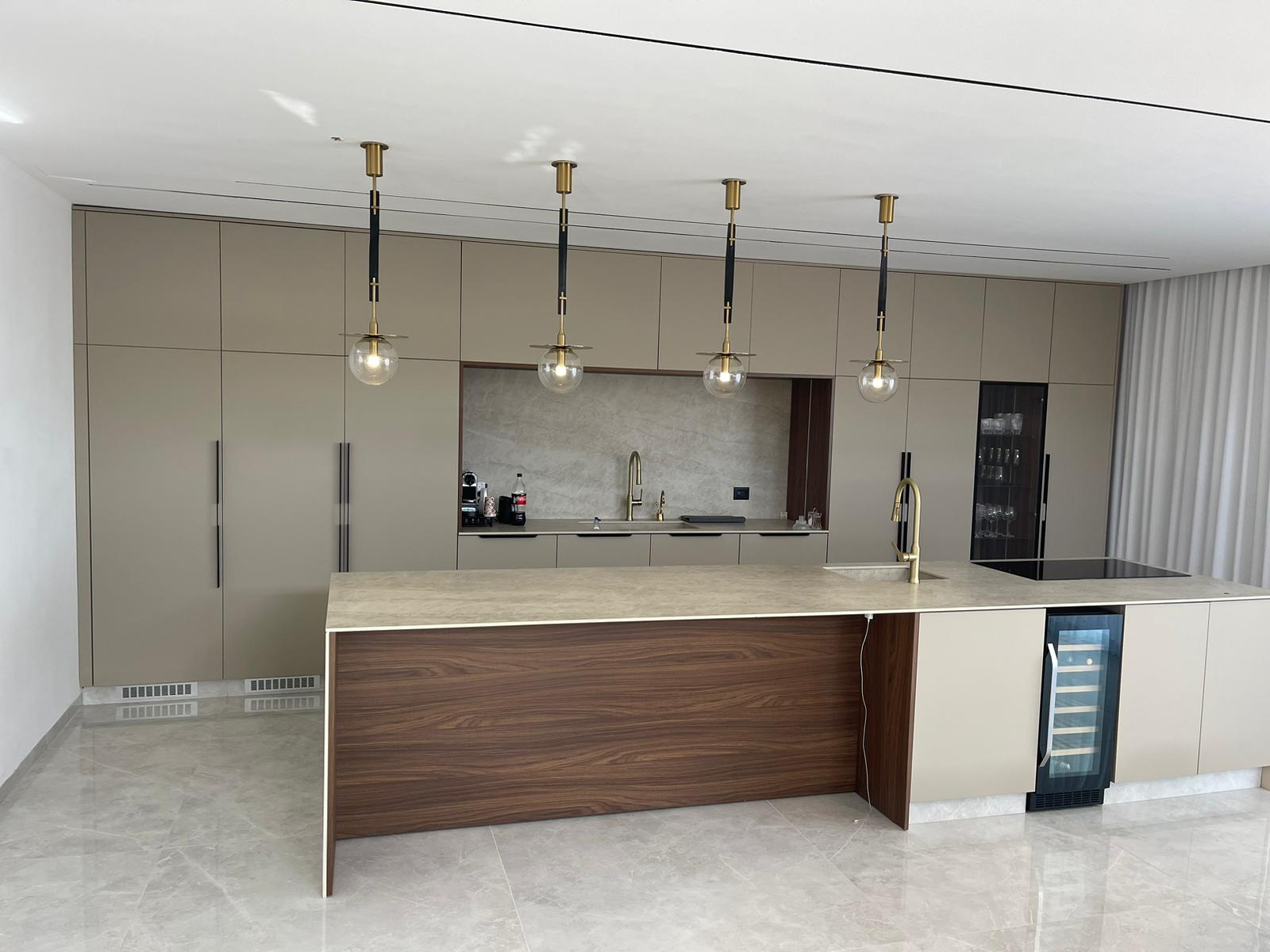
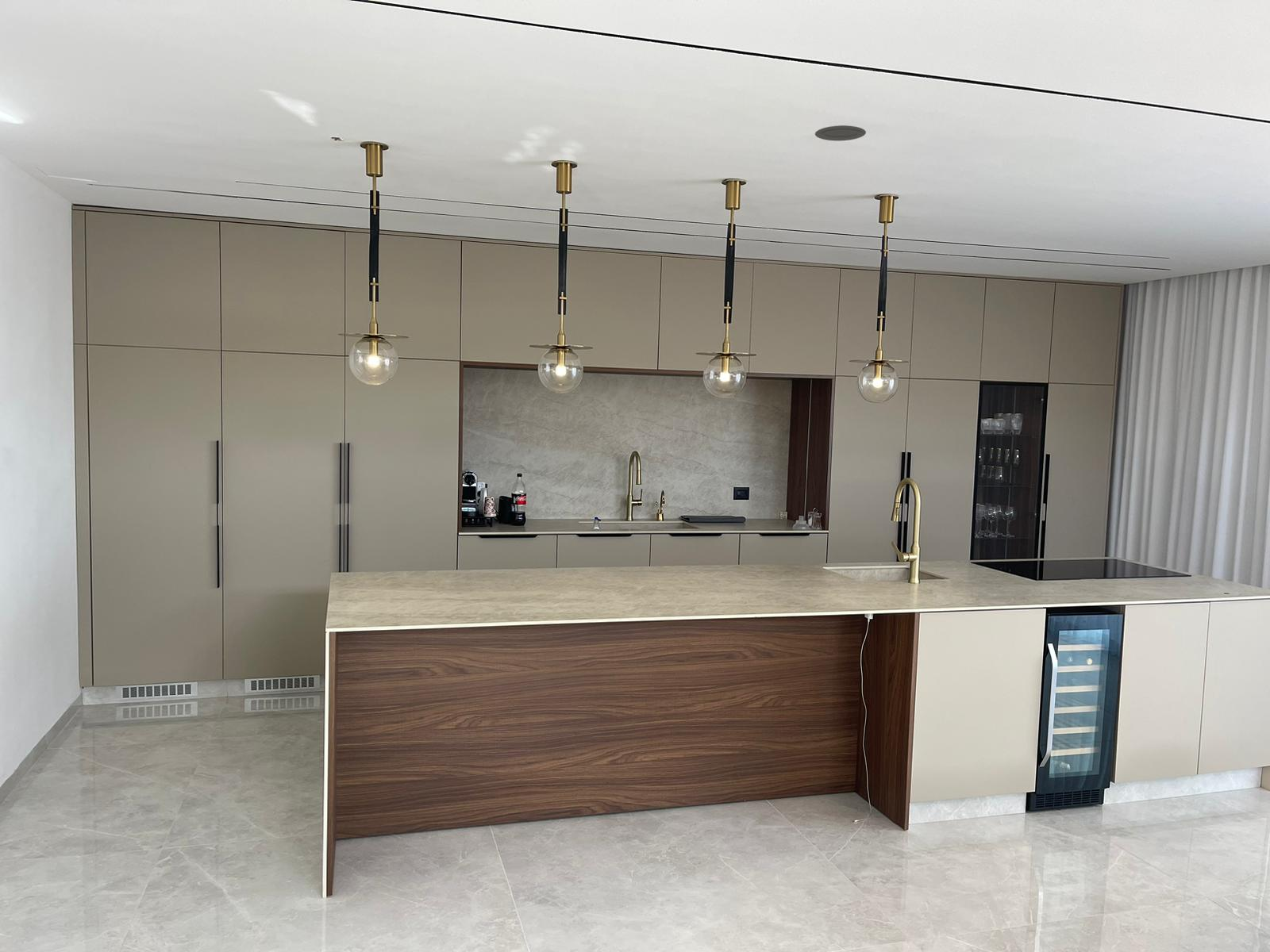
+ recessed light (840, 130)
